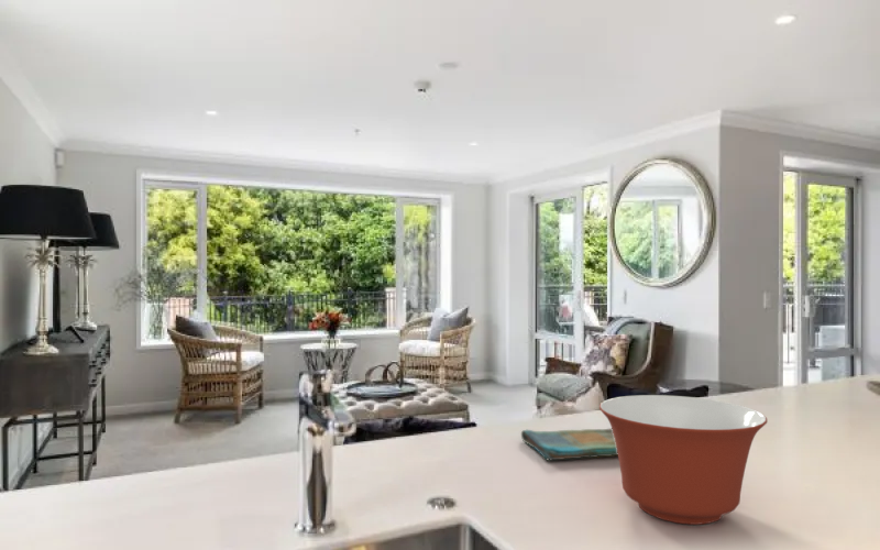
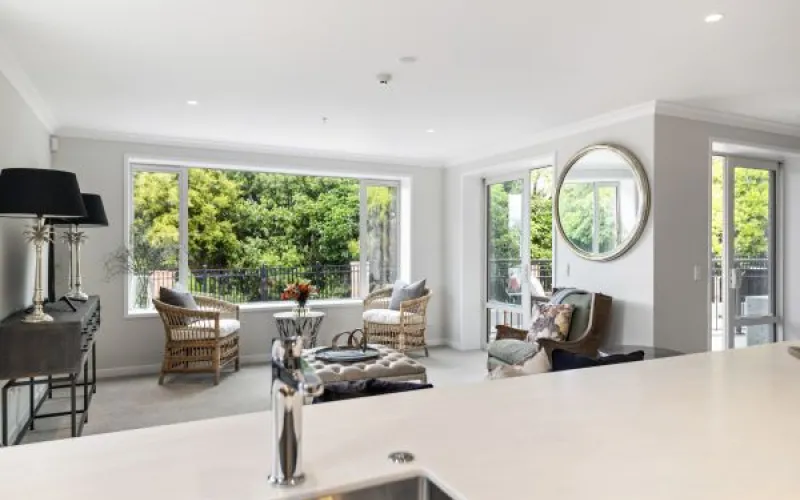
- dish towel (583, 441)
- mixing bowl (679, 459)
